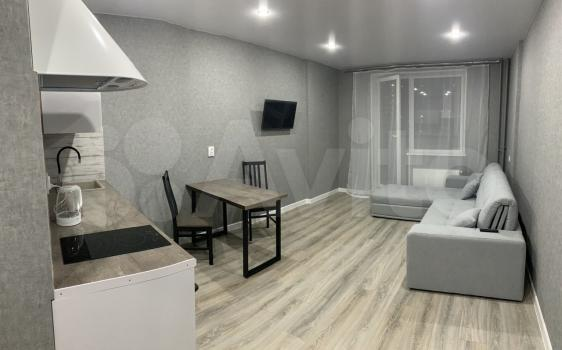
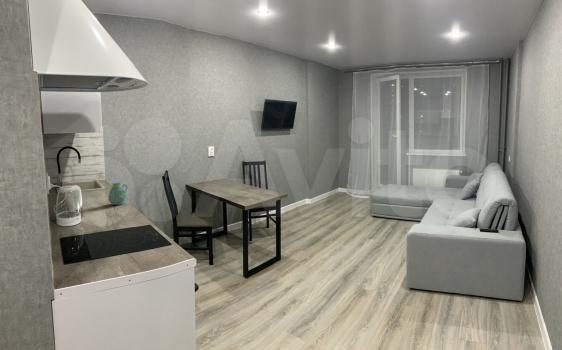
+ mug (118, 193)
